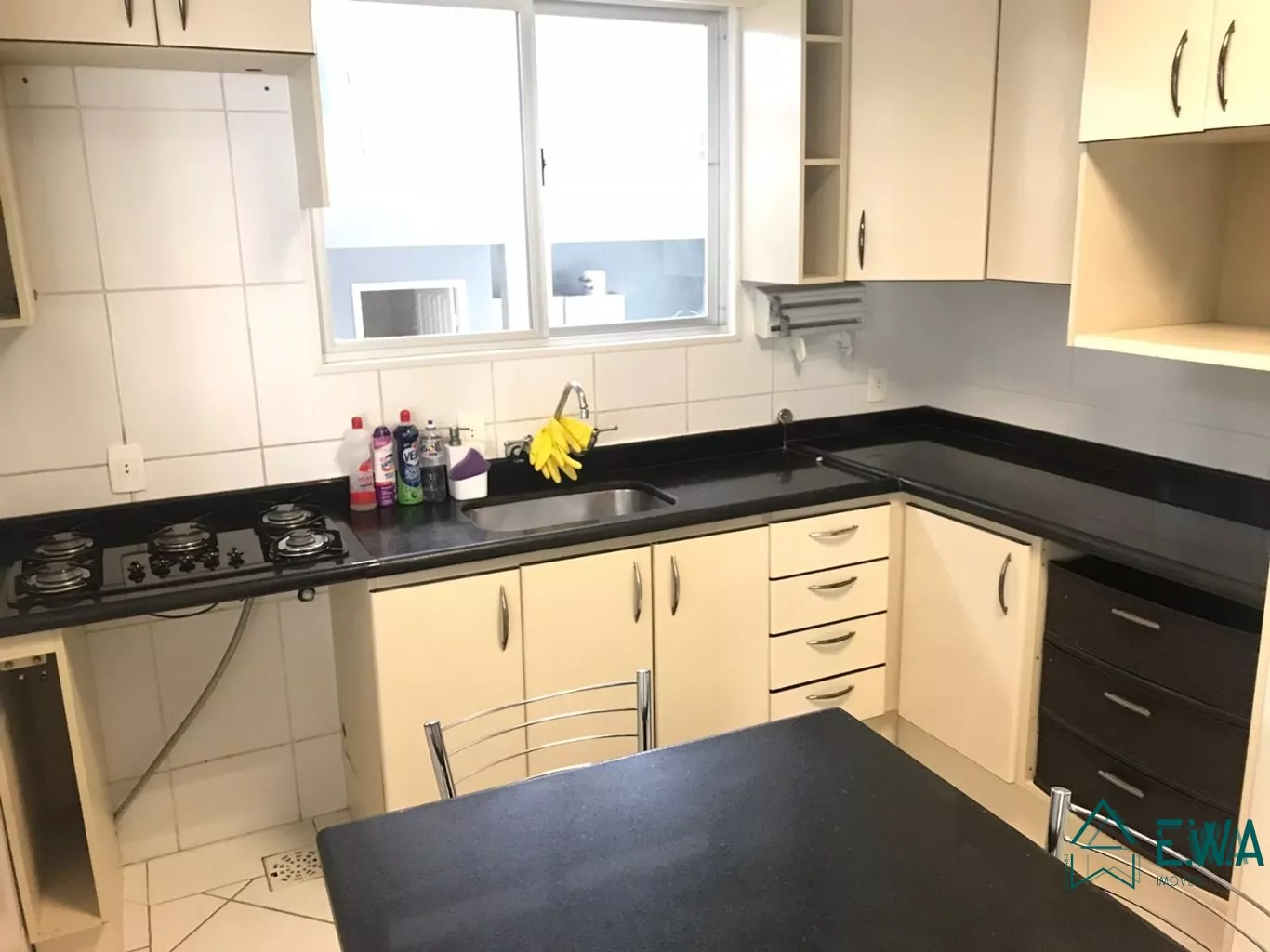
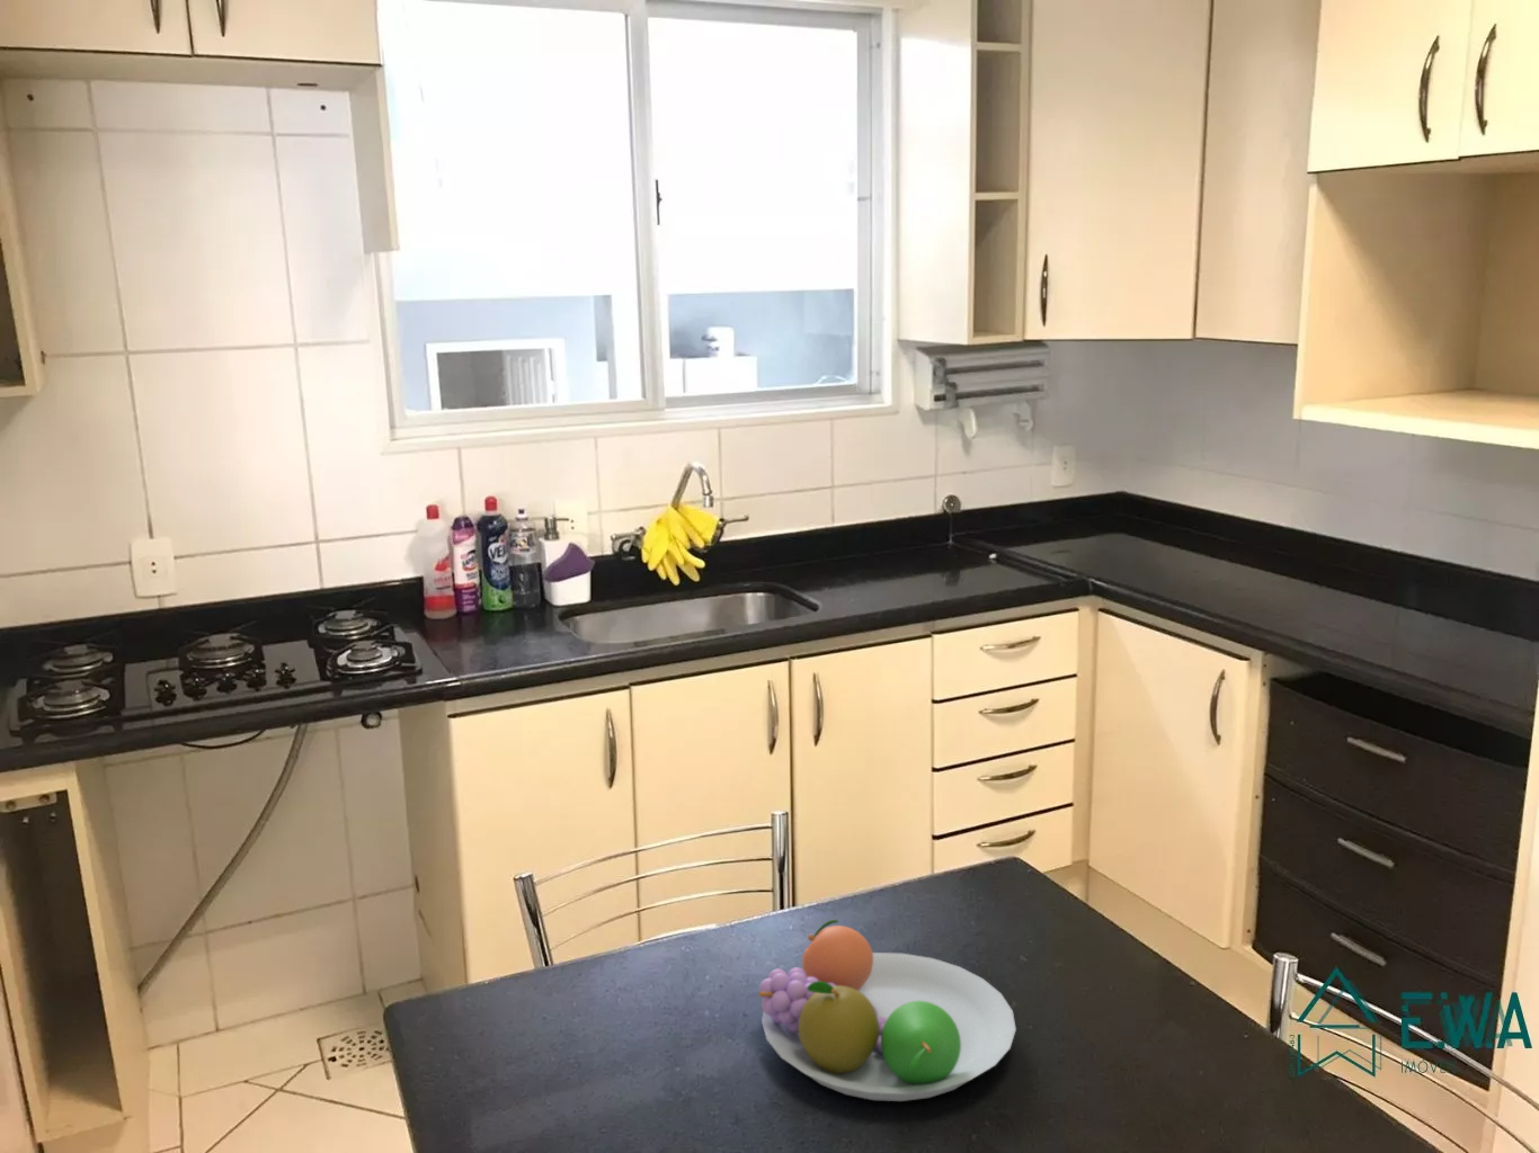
+ fruit bowl (886, 999)
